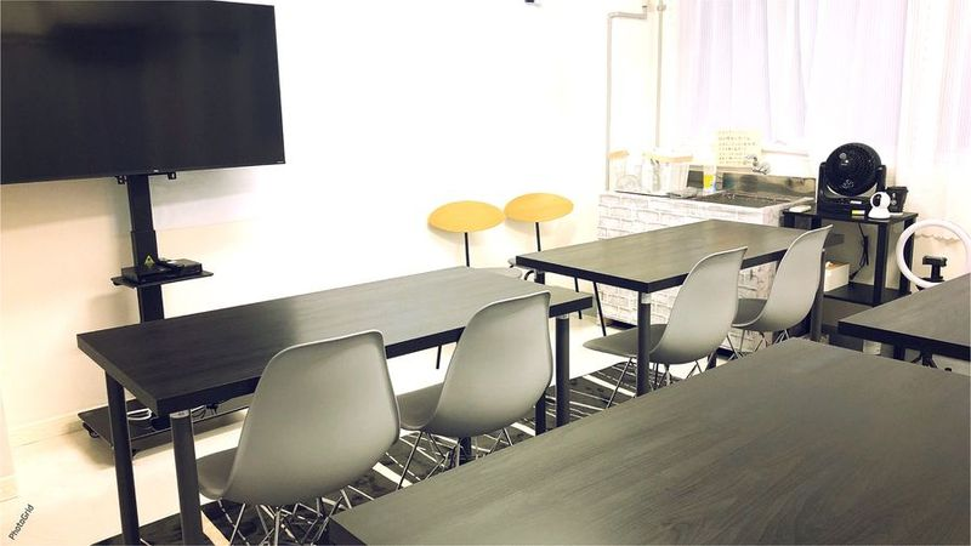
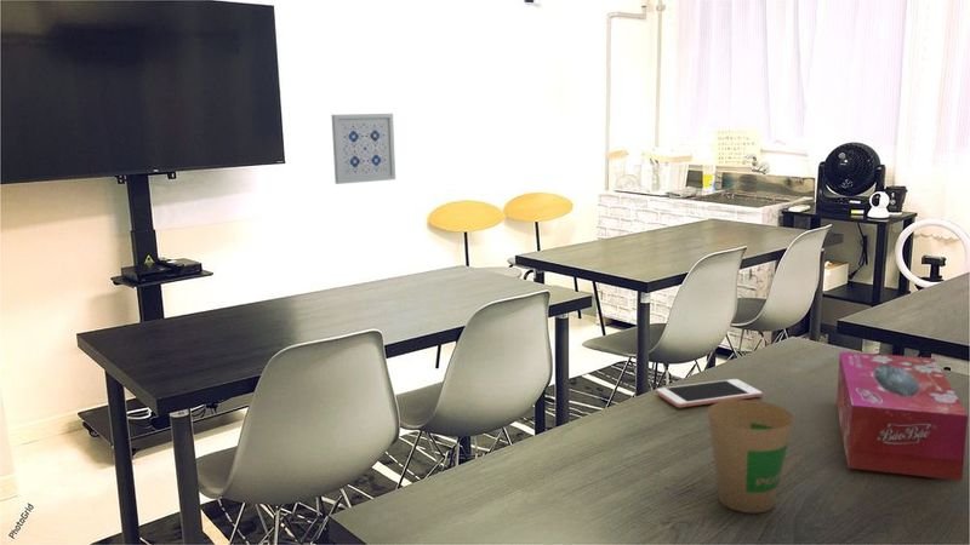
+ paper cup (748, 457)
+ cell phone (708, 392)
+ wall art (364, 148)
+ tissue box (894, 408)
